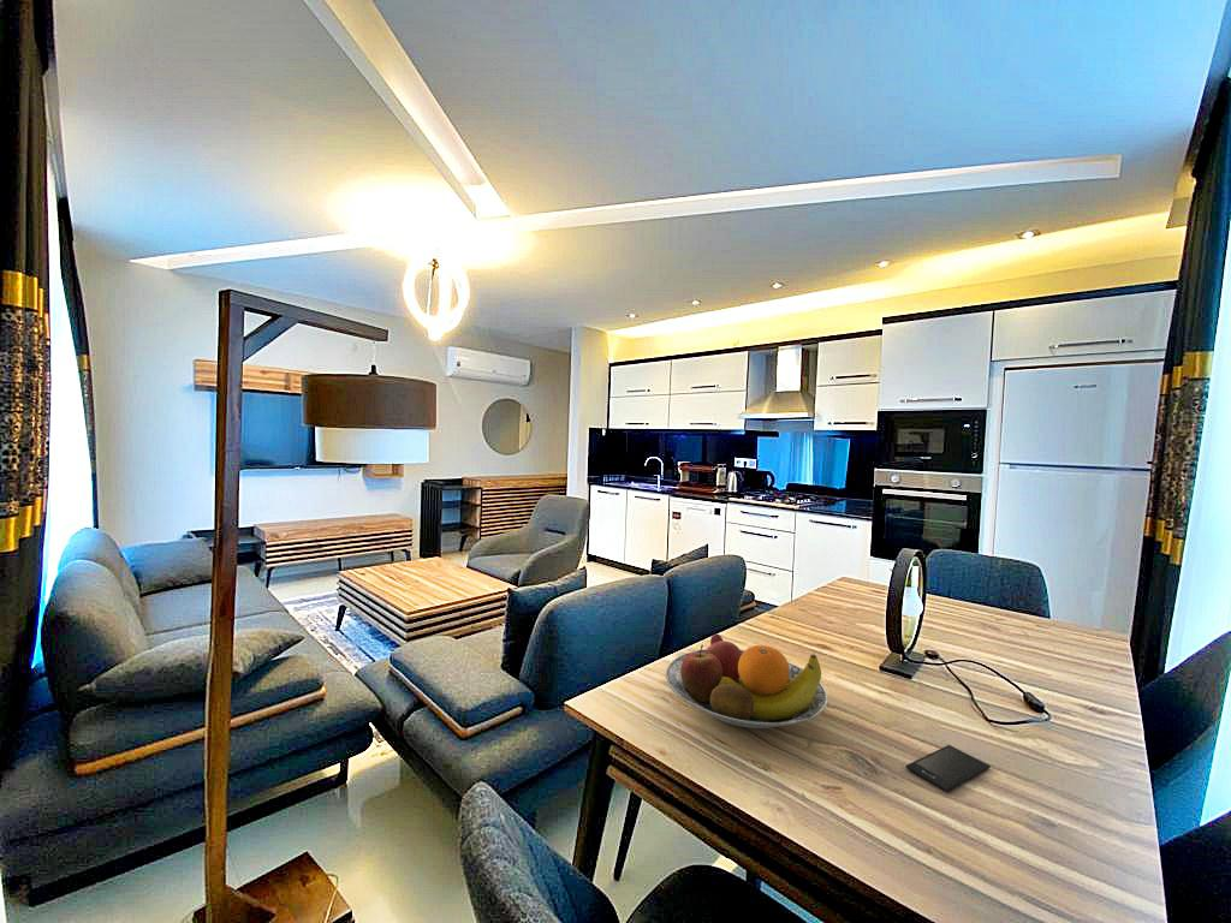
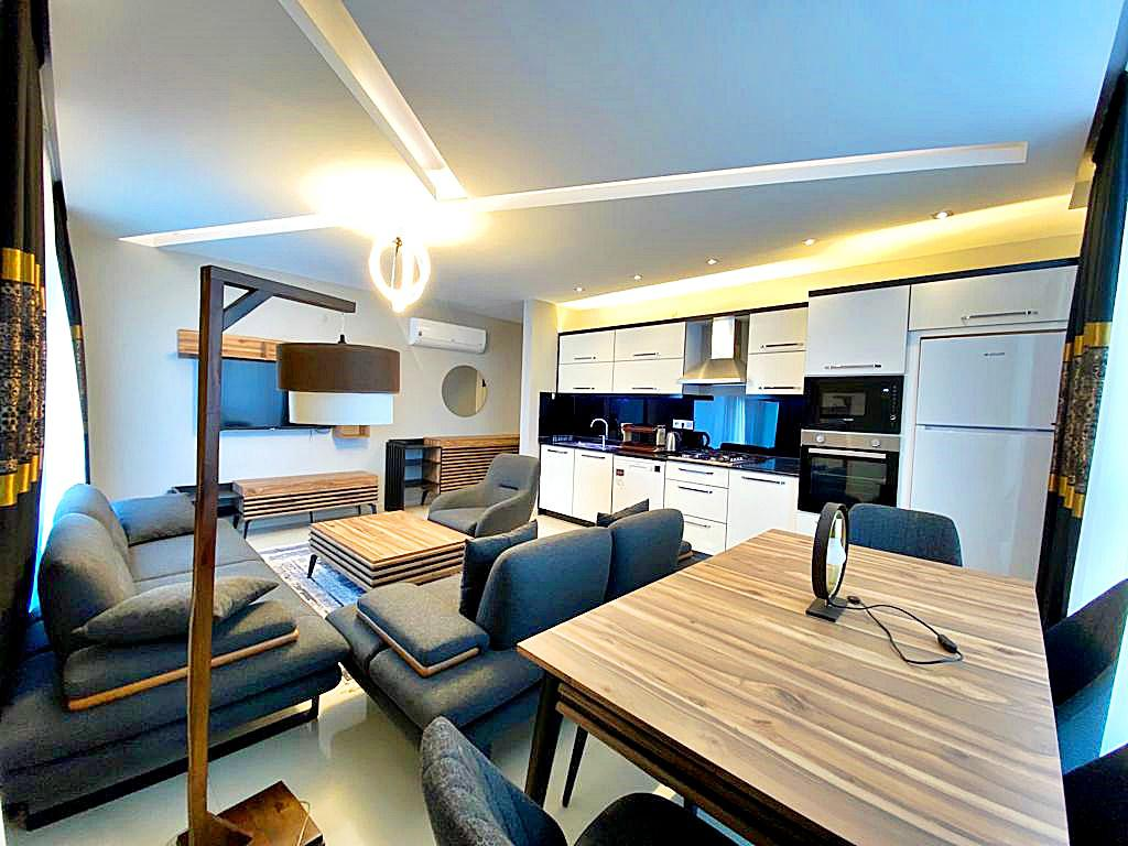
- smartphone (947, 766)
- fruit bowl (743, 674)
